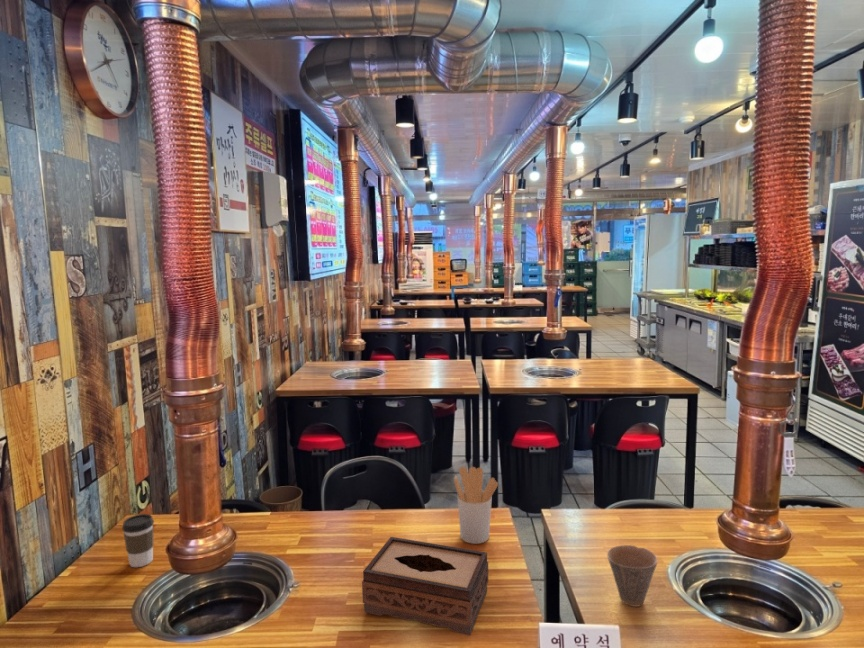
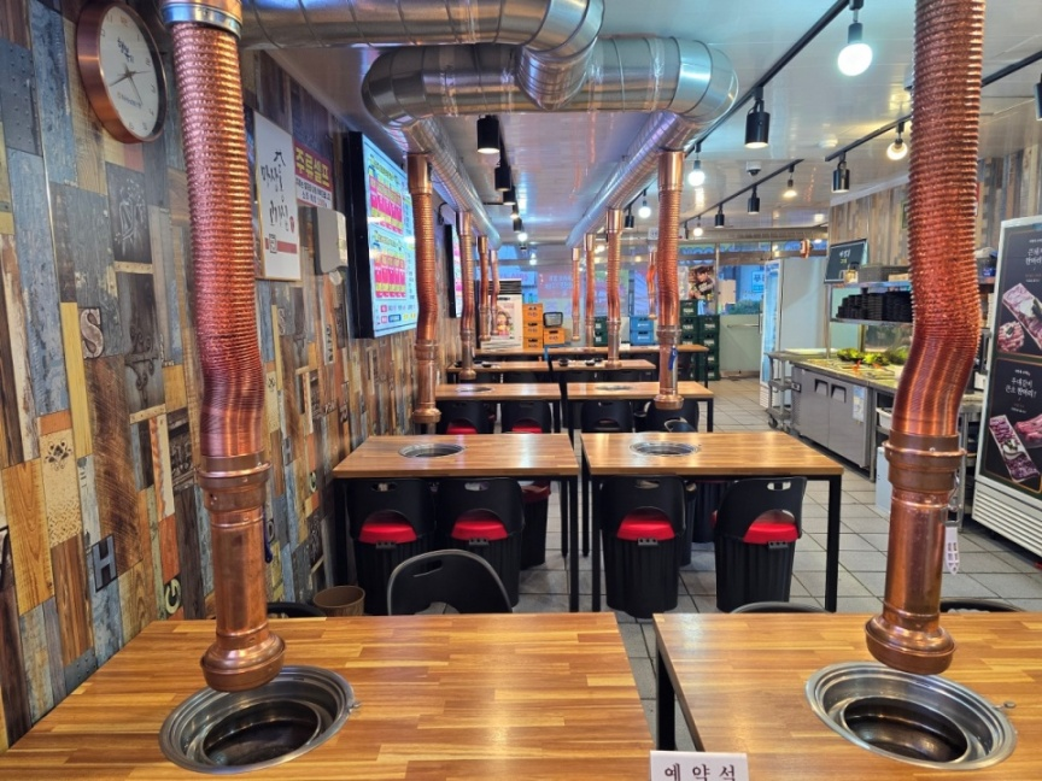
- coffee cup (139, 540)
- cup (631, 577)
- utensil holder (473, 502)
- tissue box (427, 581)
